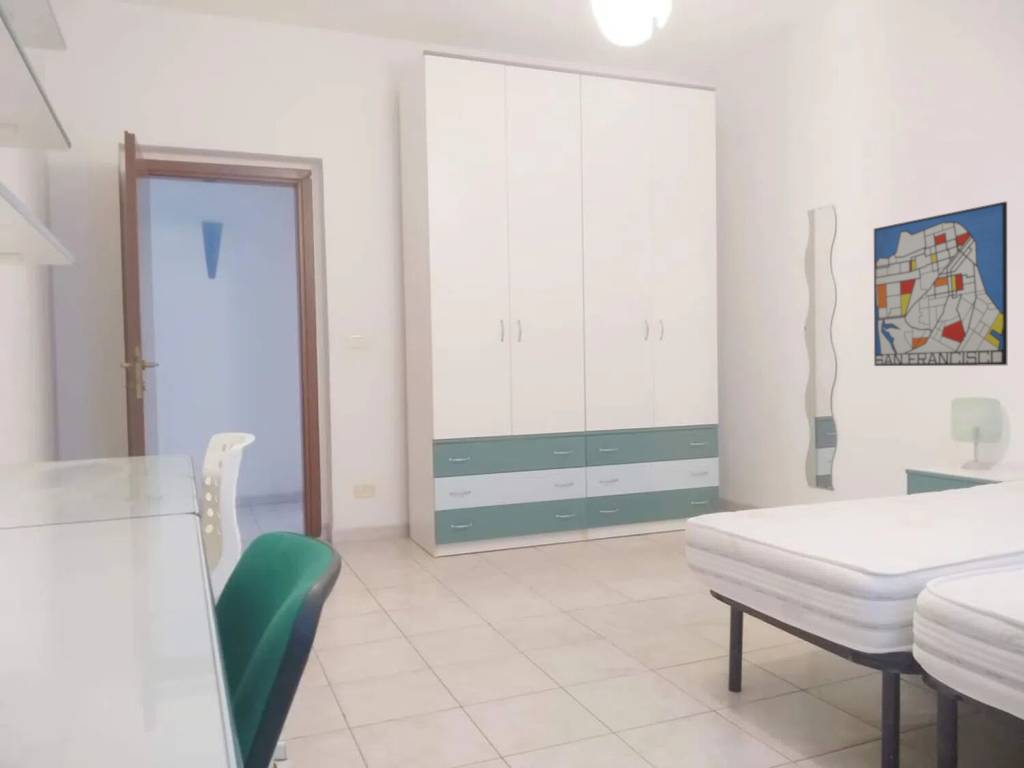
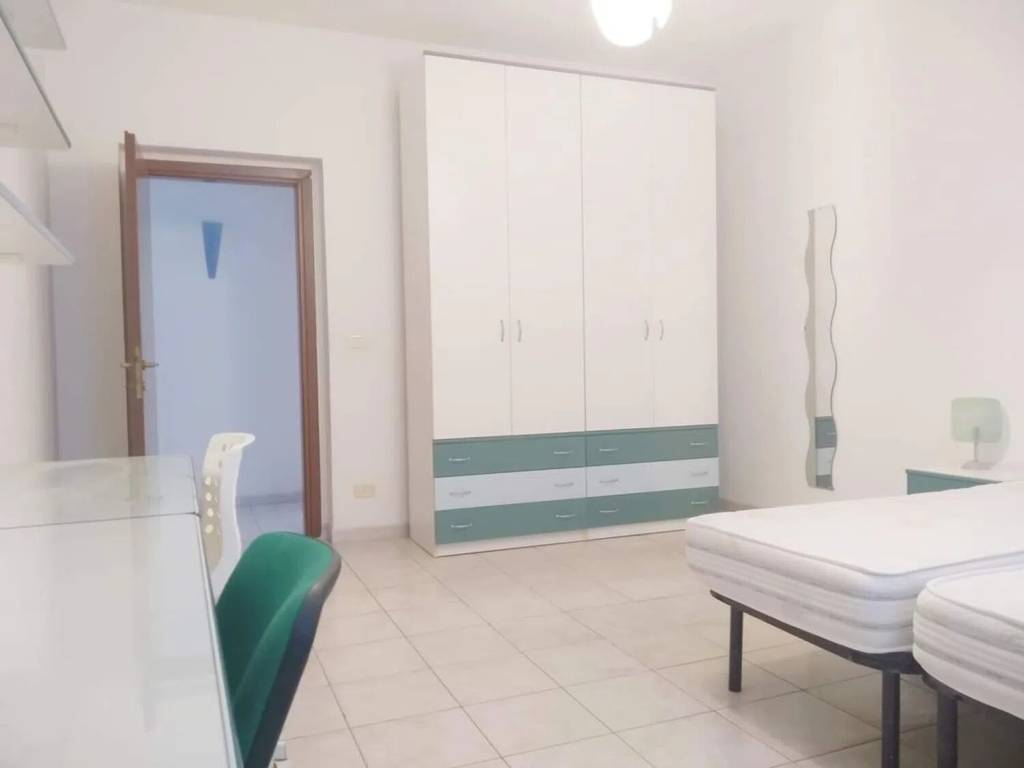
- wall art (934, 291)
